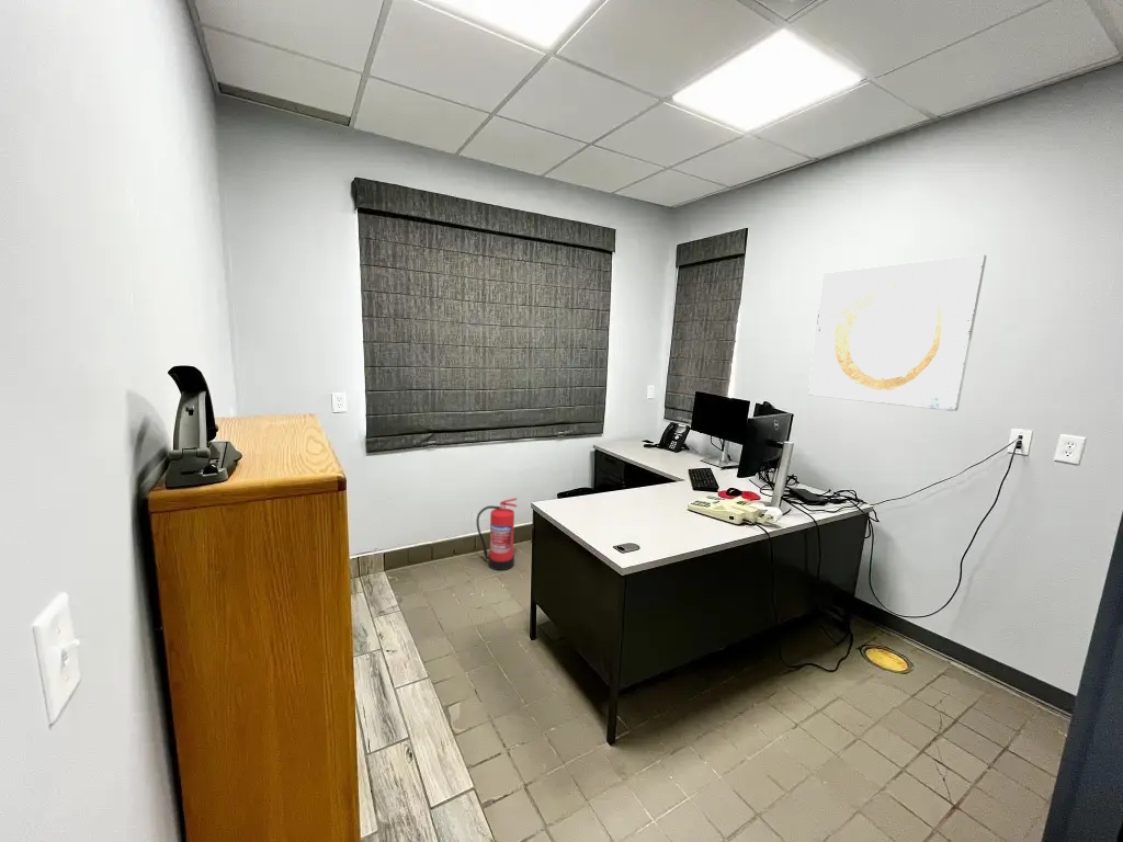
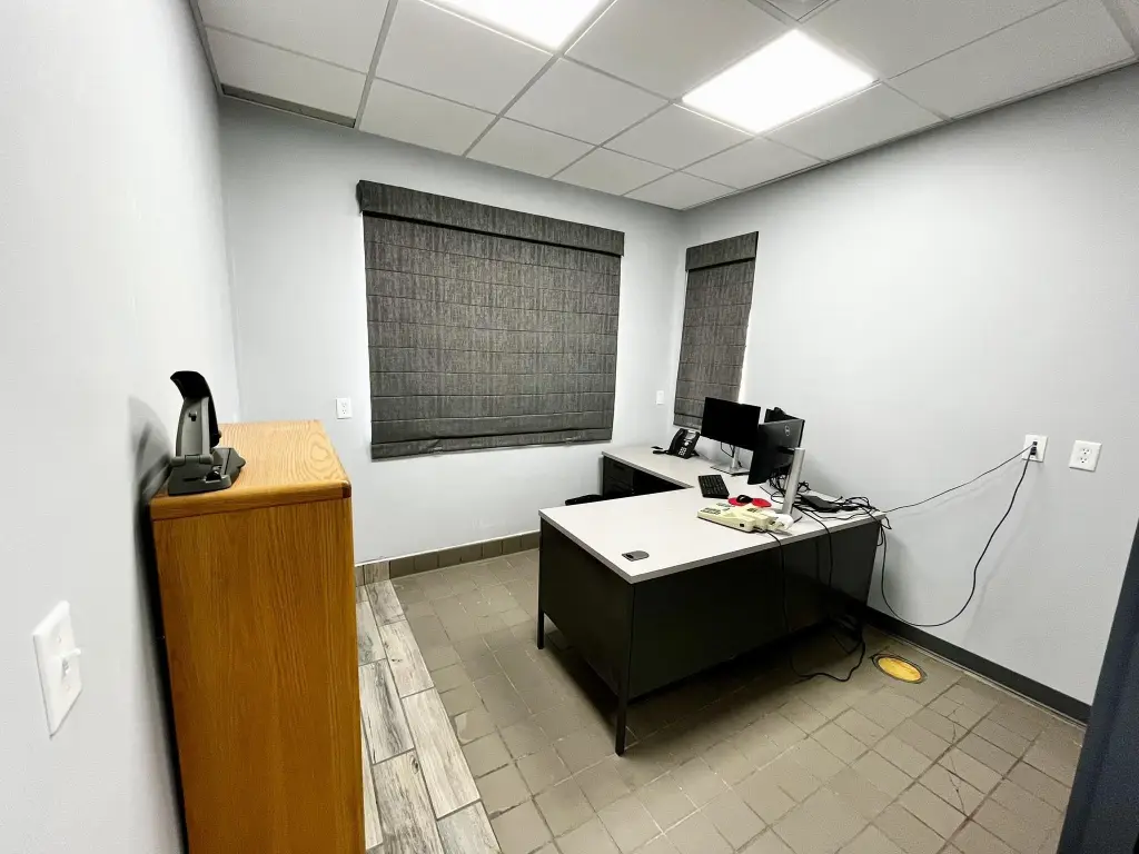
- wall art (884, 335)
- fire extinguisher (496, 530)
